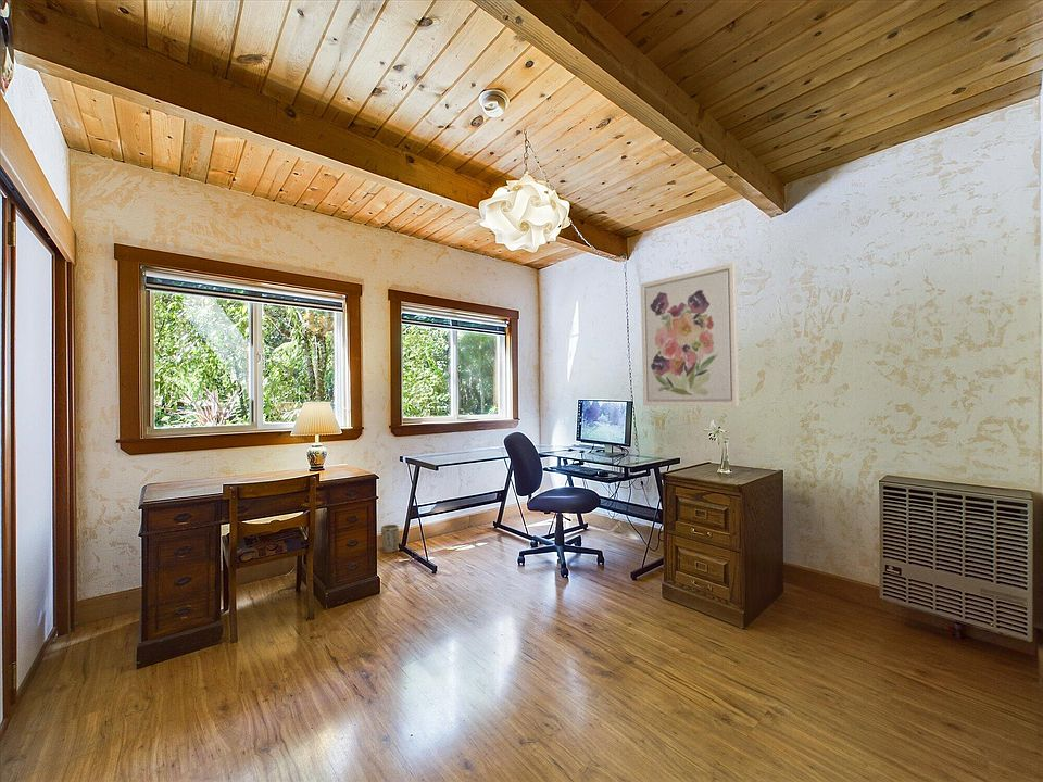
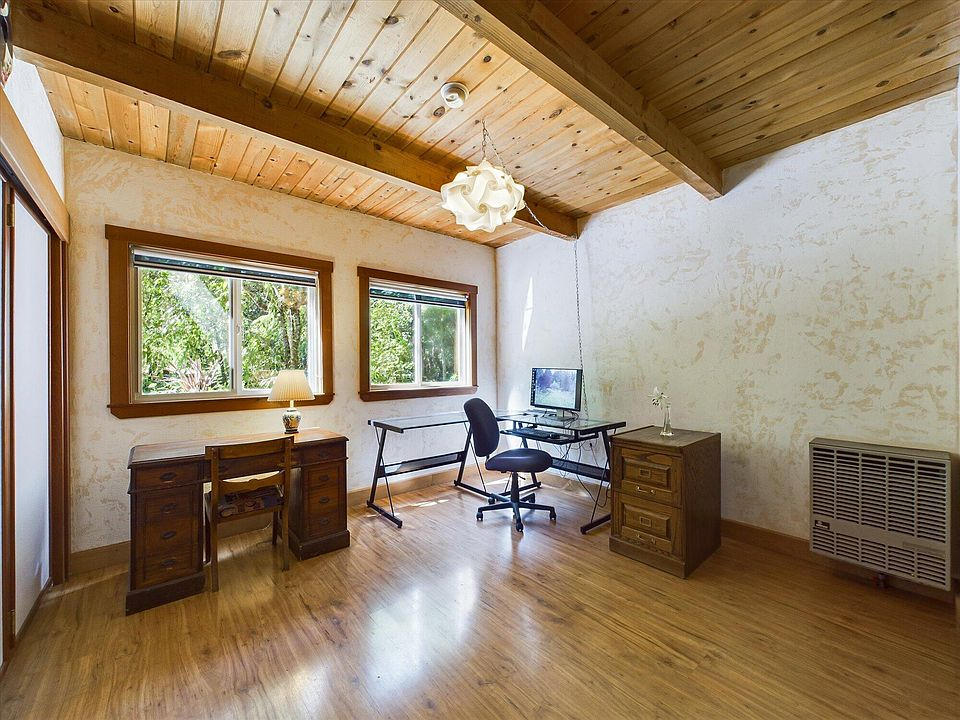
- plant pot (390, 538)
- wall art (686, 340)
